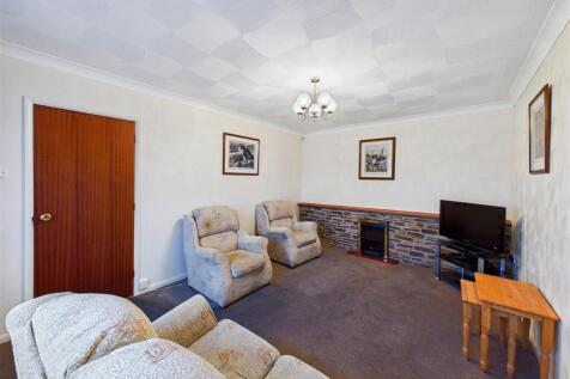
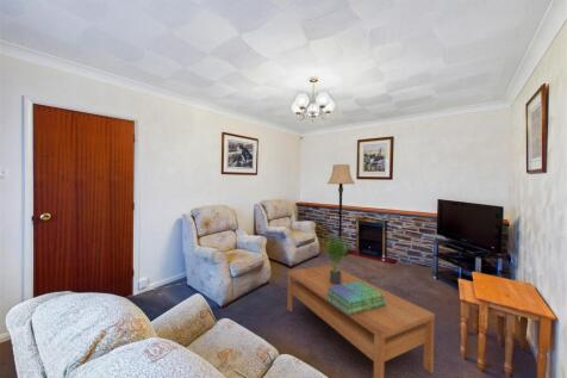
+ stack of books (355, 296)
+ coffee table (344, 312)
+ potted plant (337, 254)
+ lamp (339, 209)
